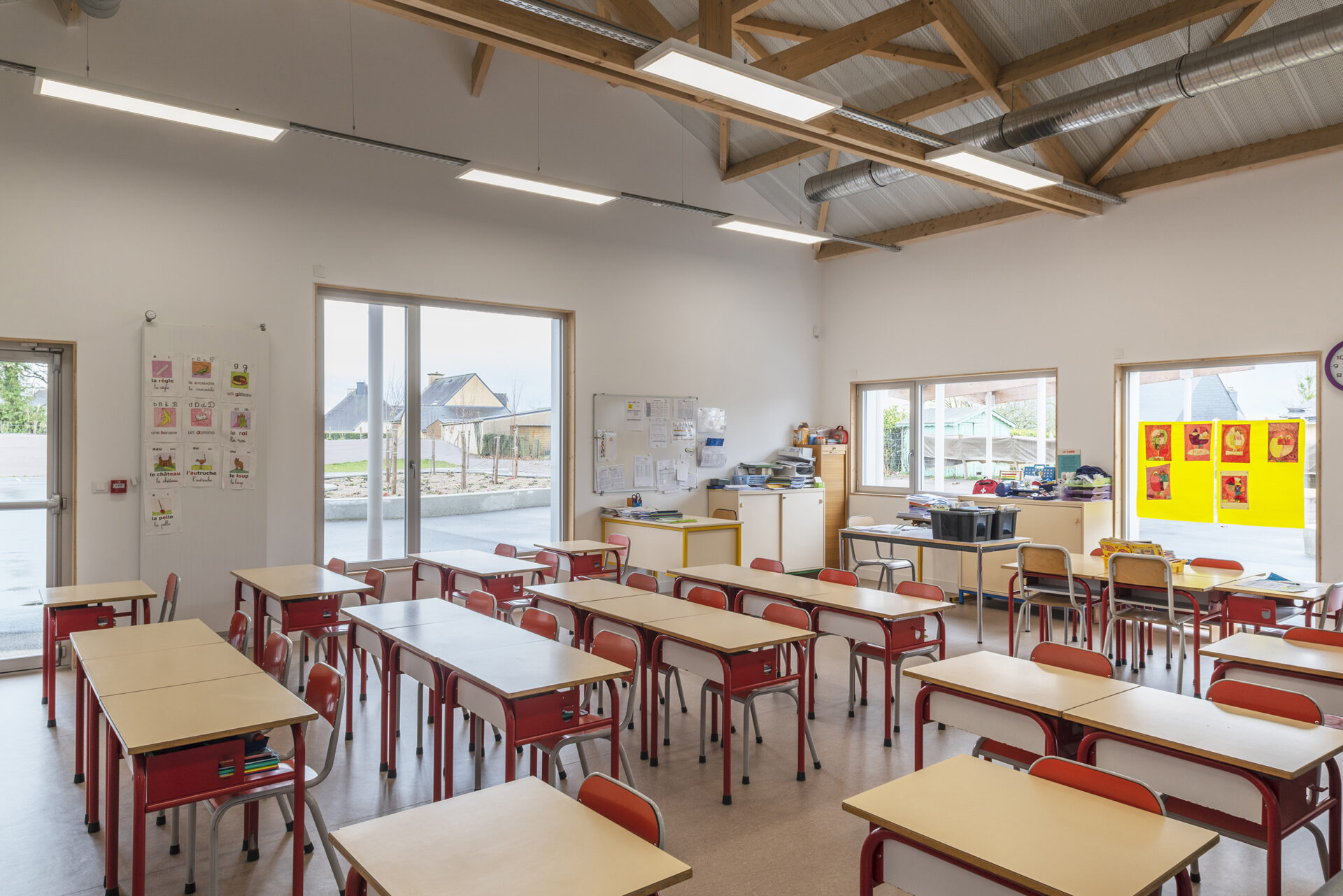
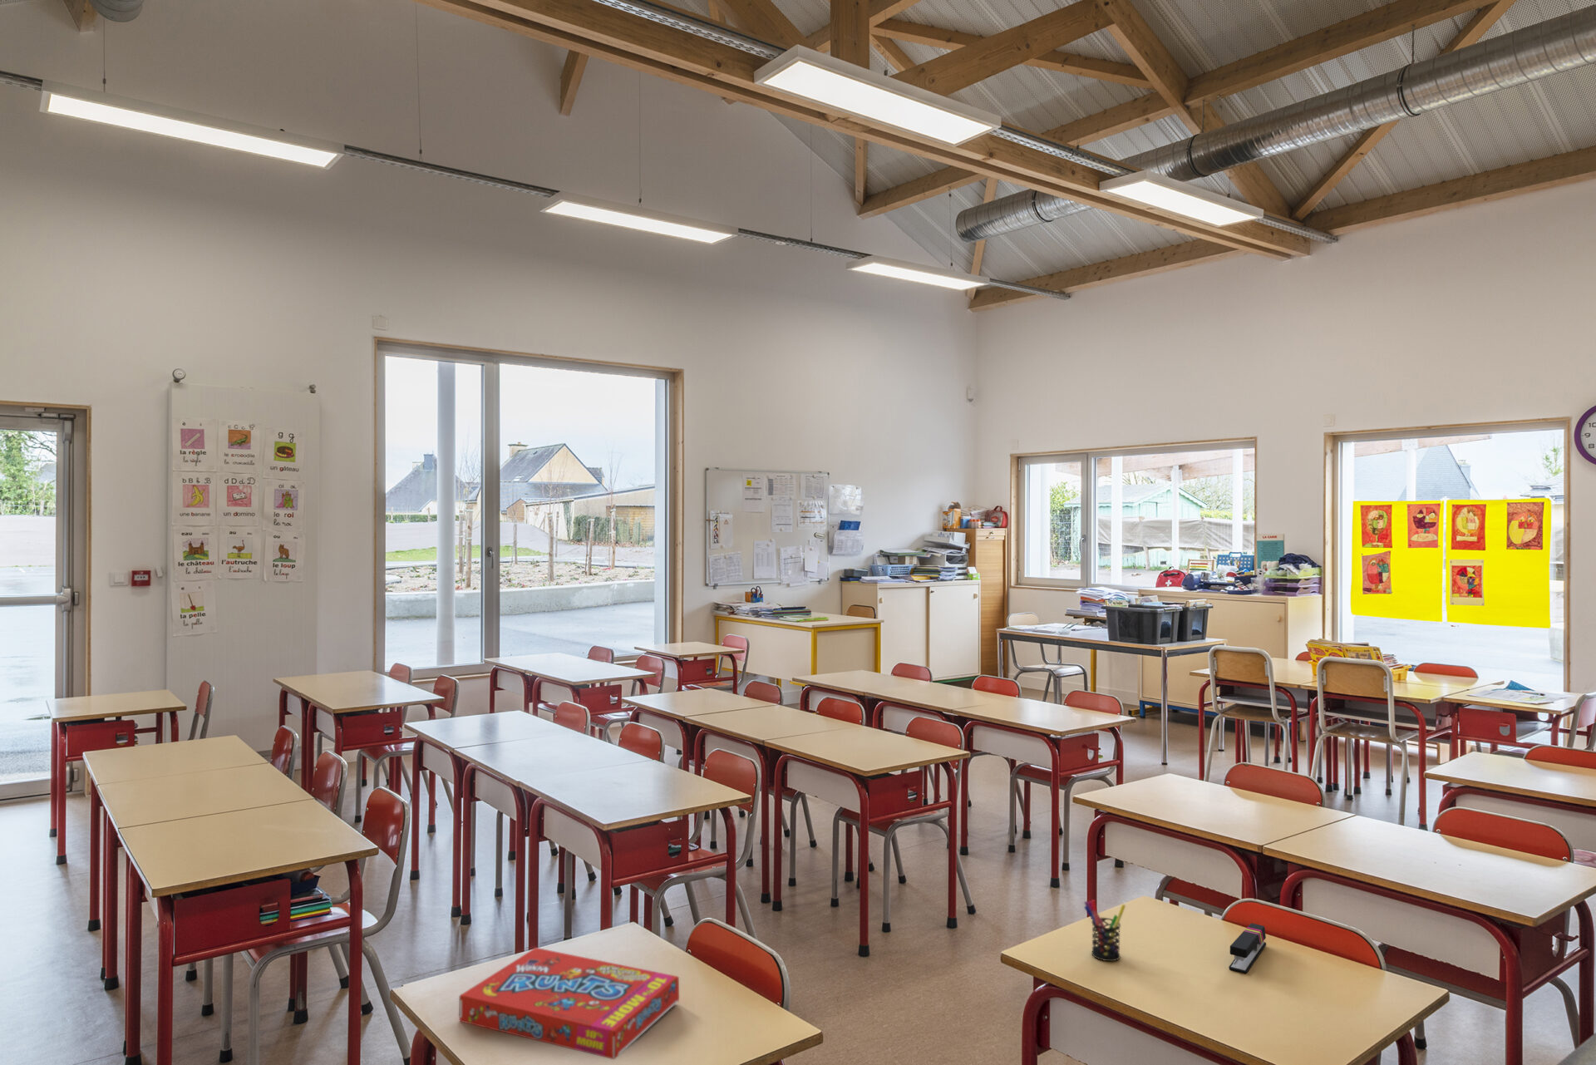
+ snack box (572, 997)
+ stapler (1248, 945)
+ pen holder (1105, 928)
